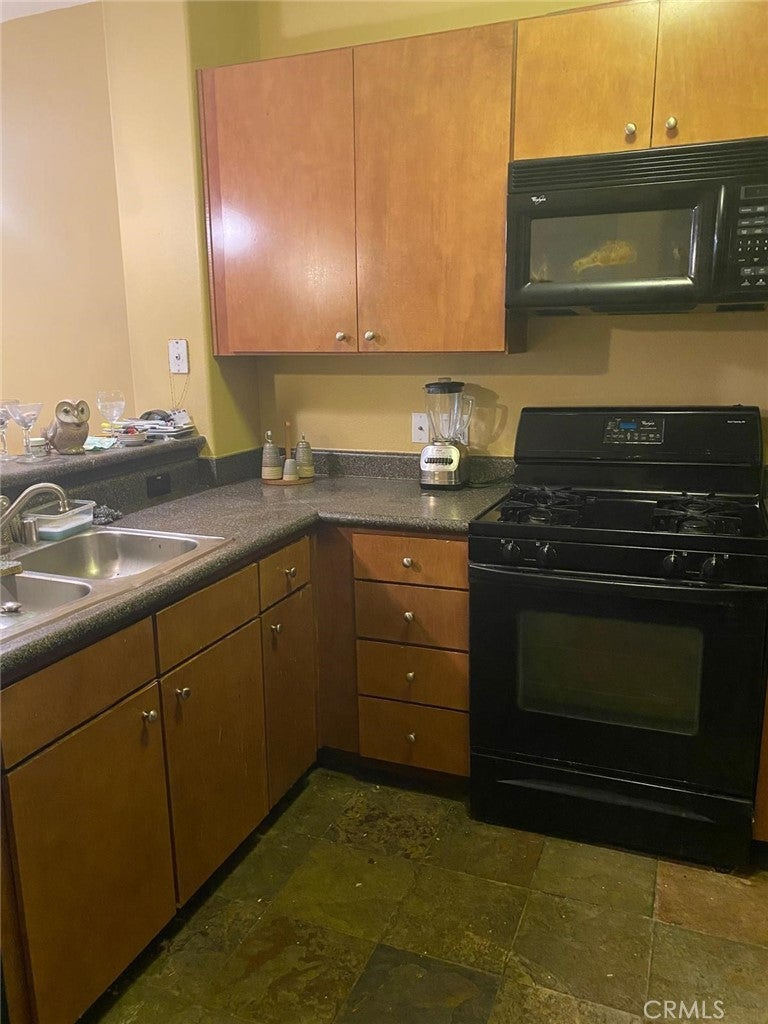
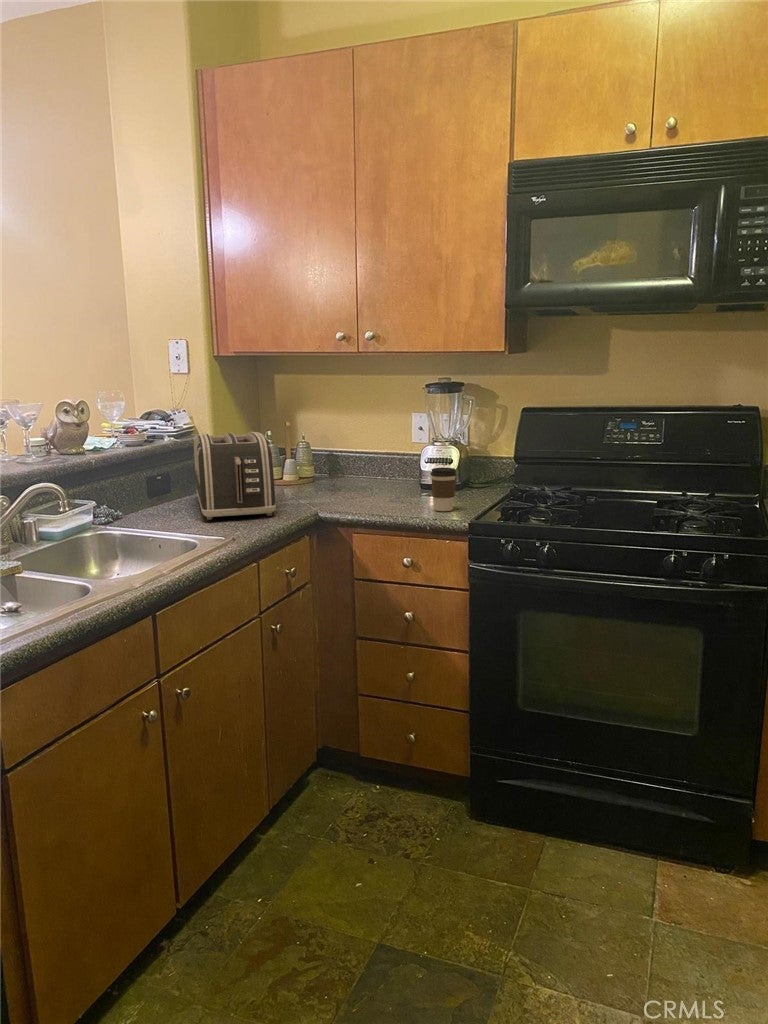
+ toaster (232, 470)
+ coffee cup (443, 489)
